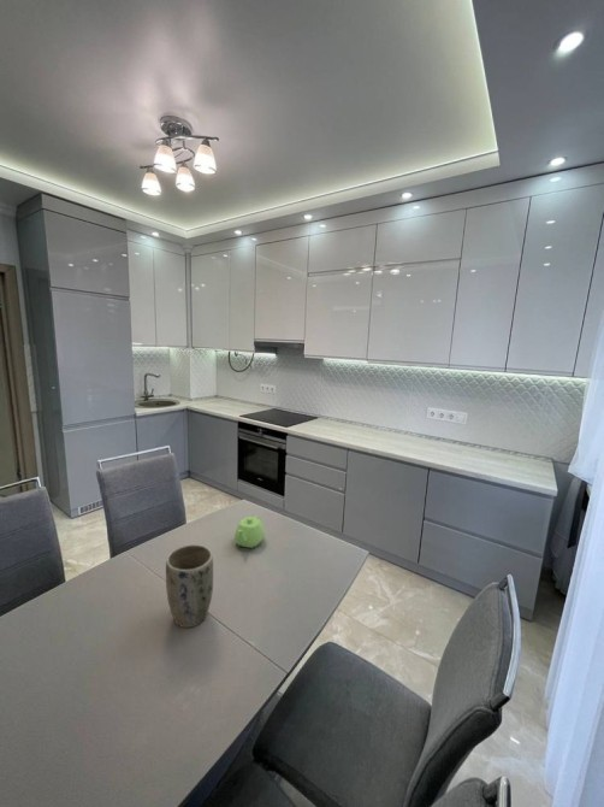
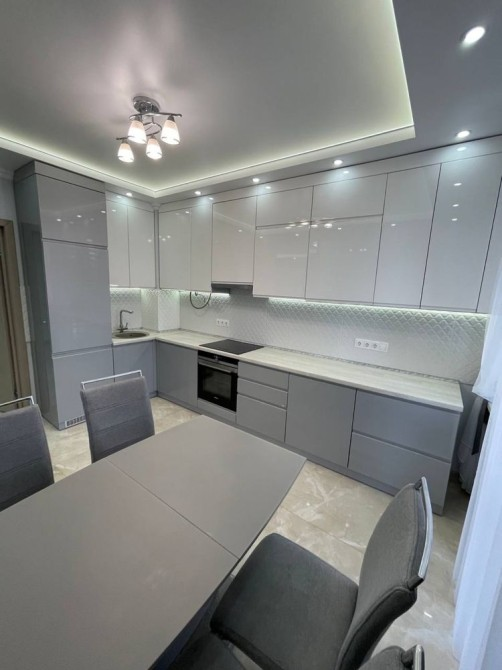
- teapot (248, 531)
- plant pot (190, 585)
